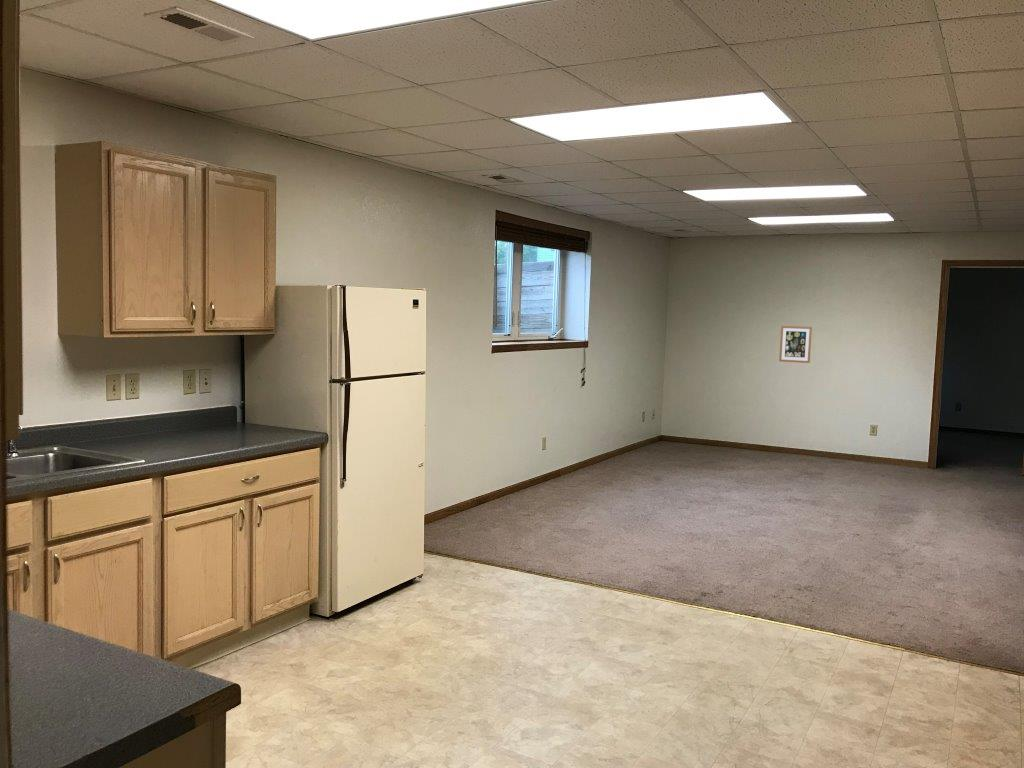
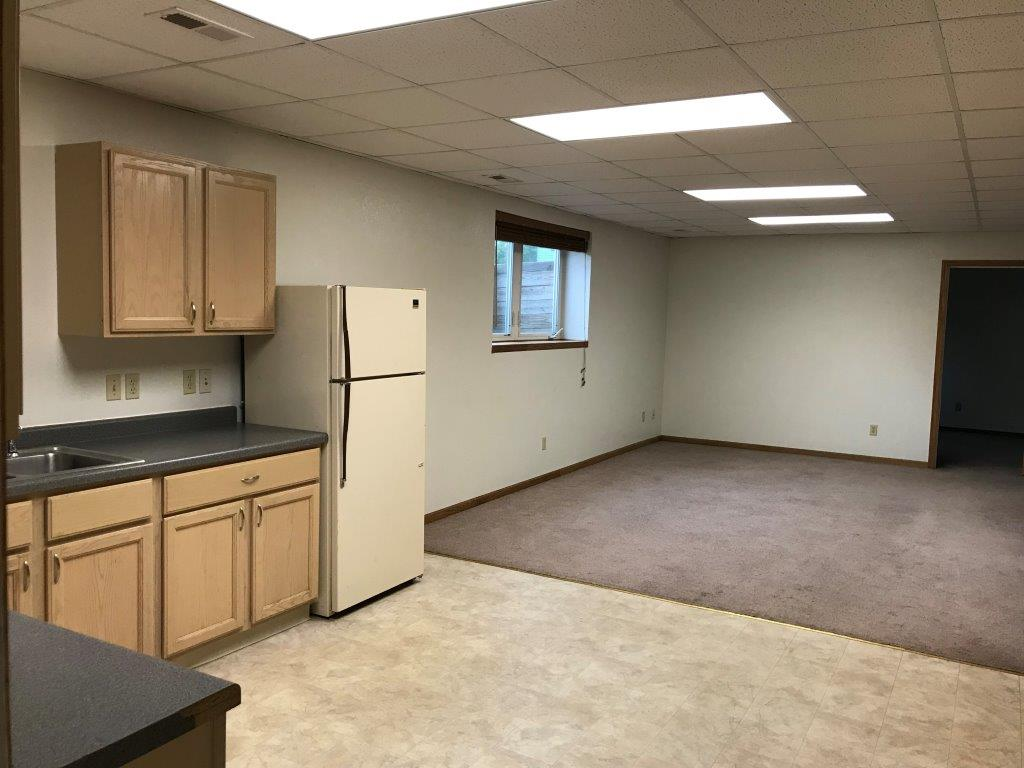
- wall art (795, 344)
